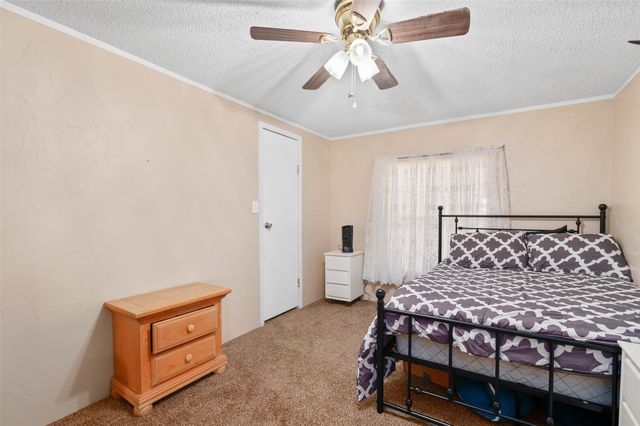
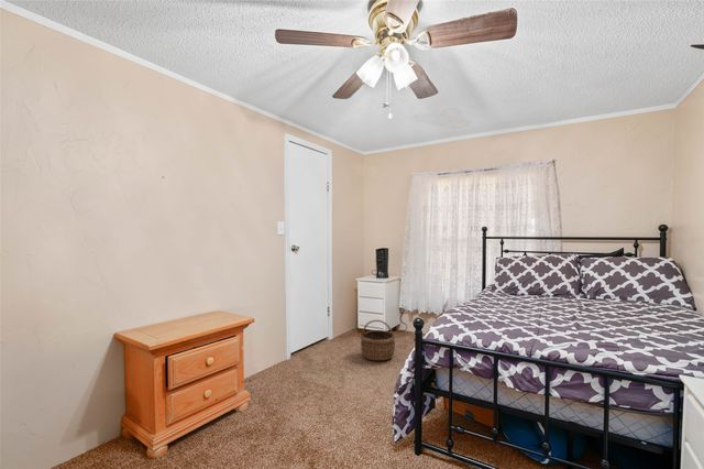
+ wicker basket (377, 338)
